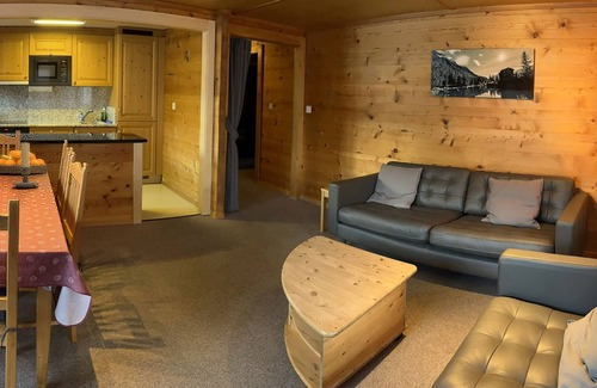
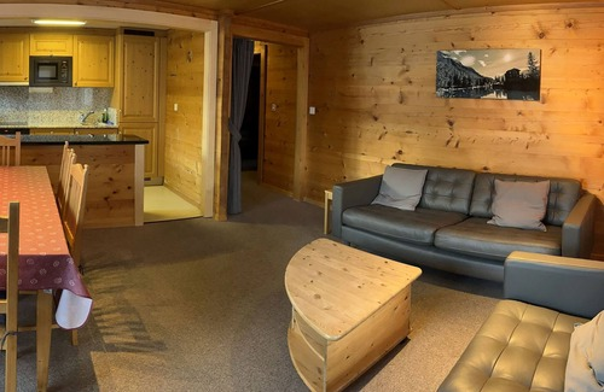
- fruit bowl (19, 161)
- candle holder (25, 164)
